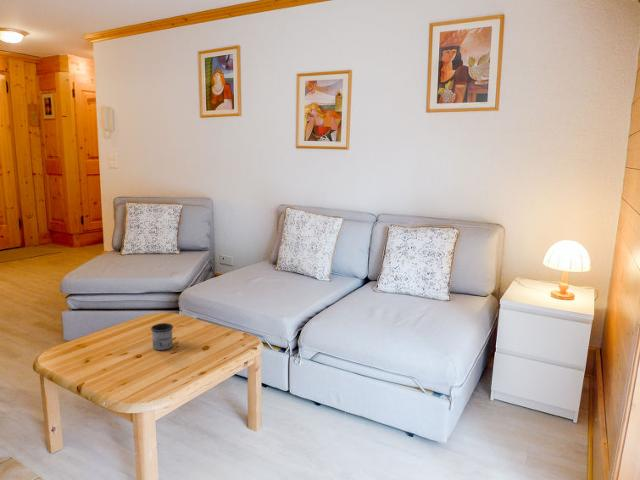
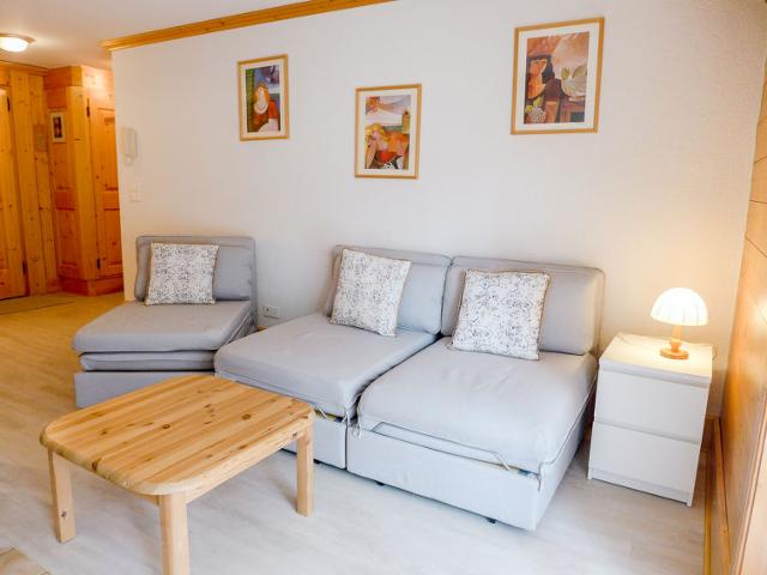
- mug (162, 335)
